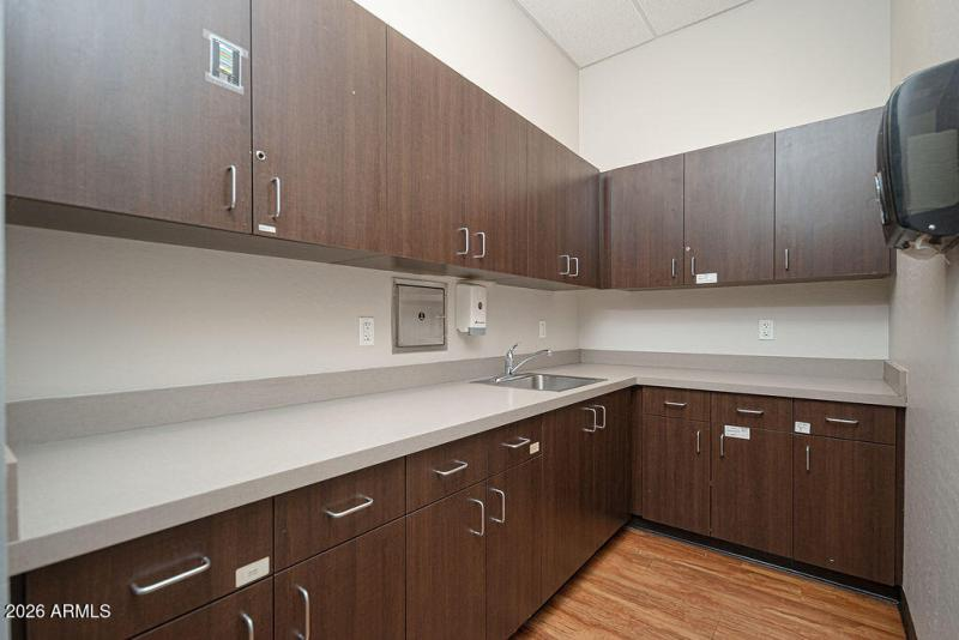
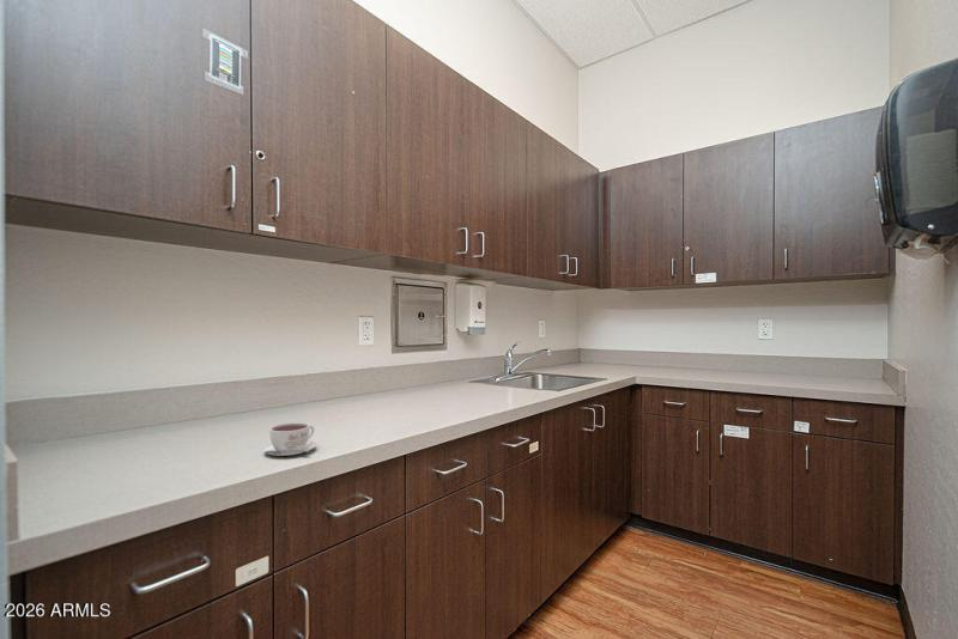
+ coffee cup (291, 439)
